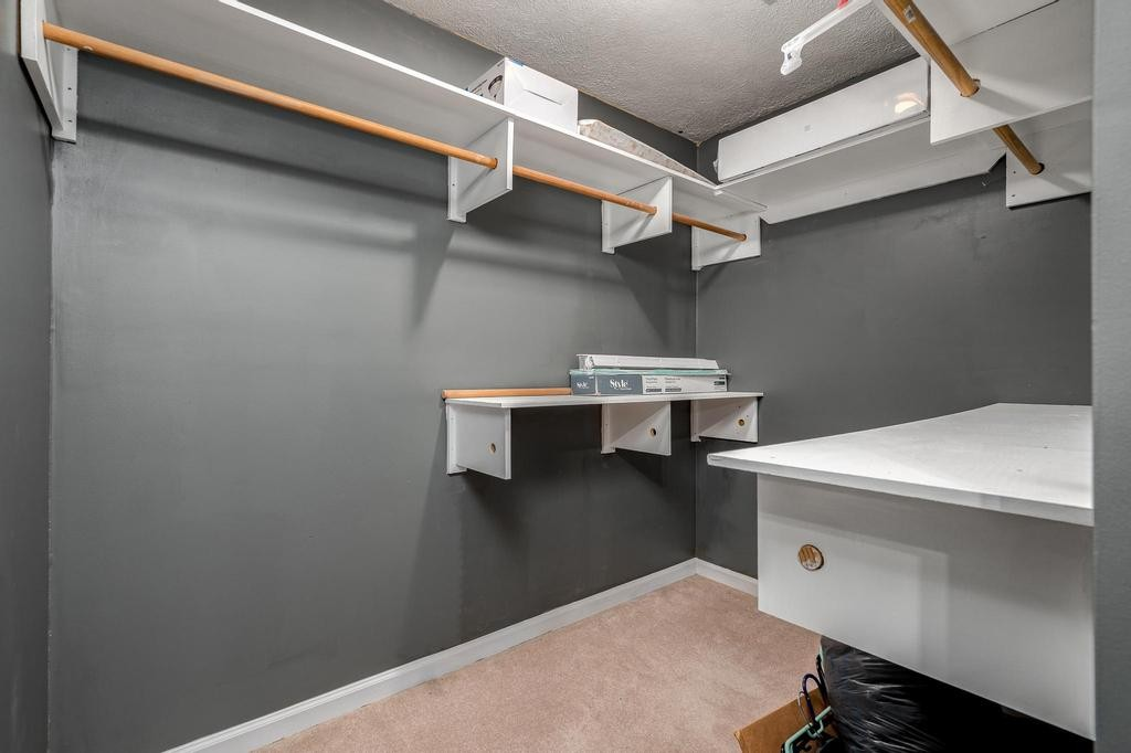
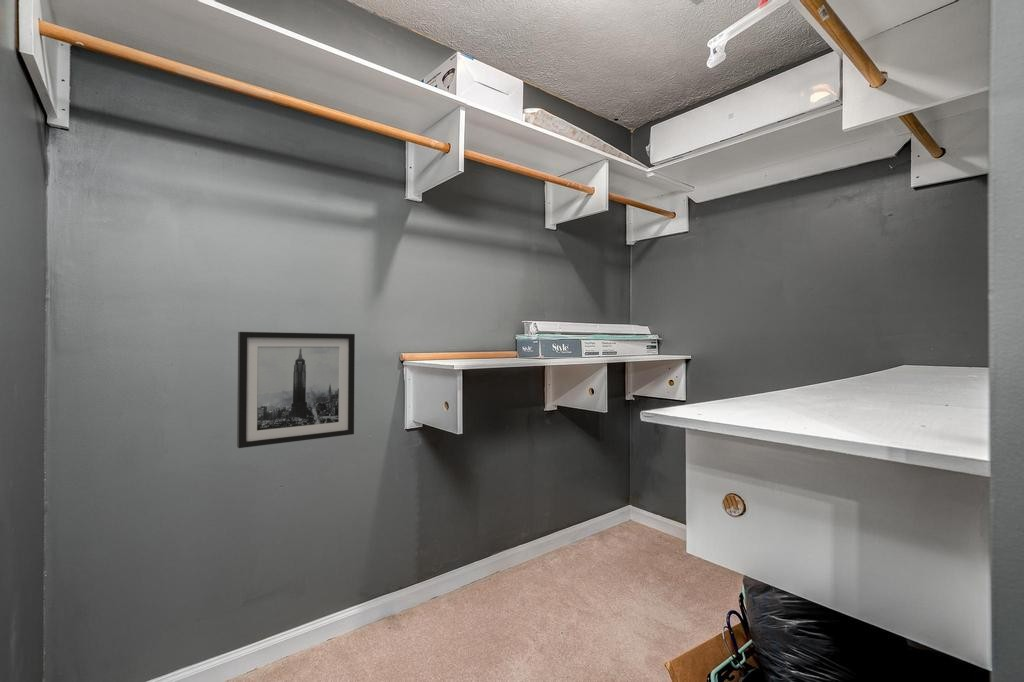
+ wall art (299, 386)
